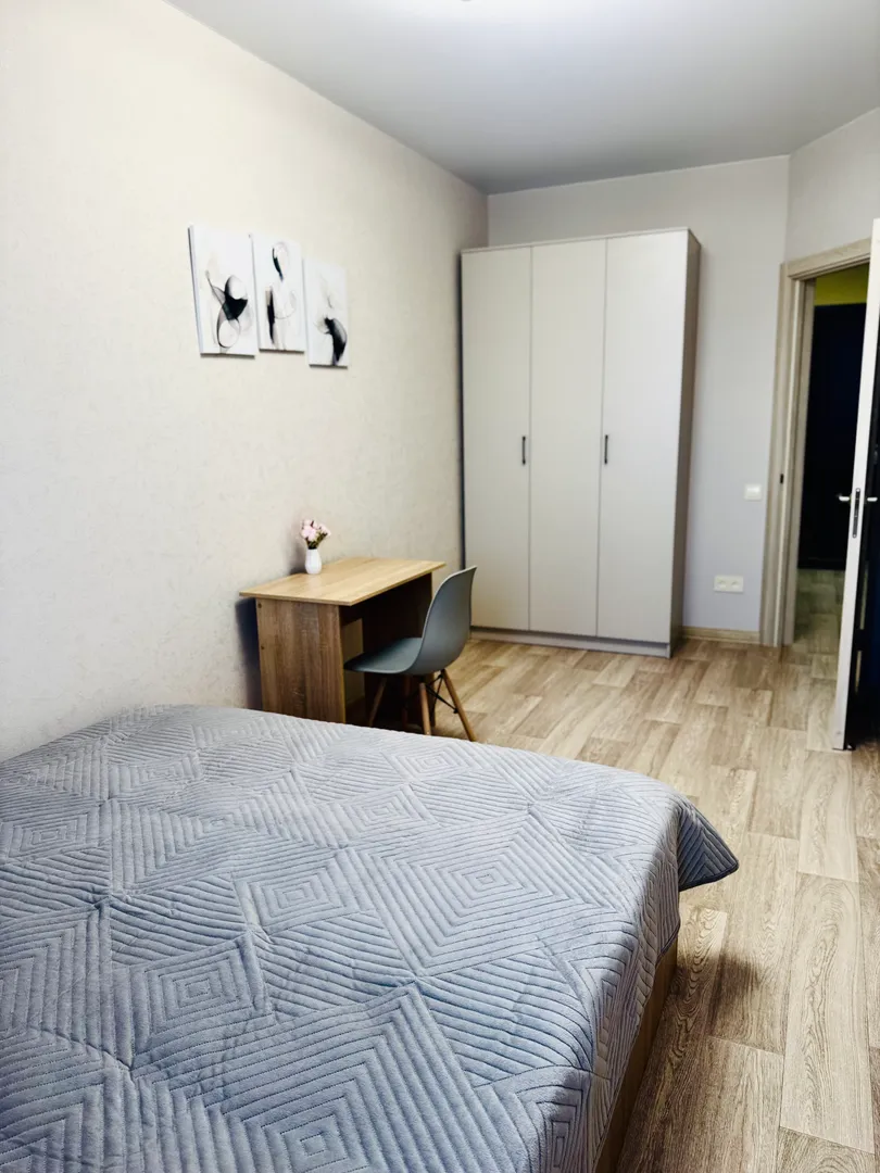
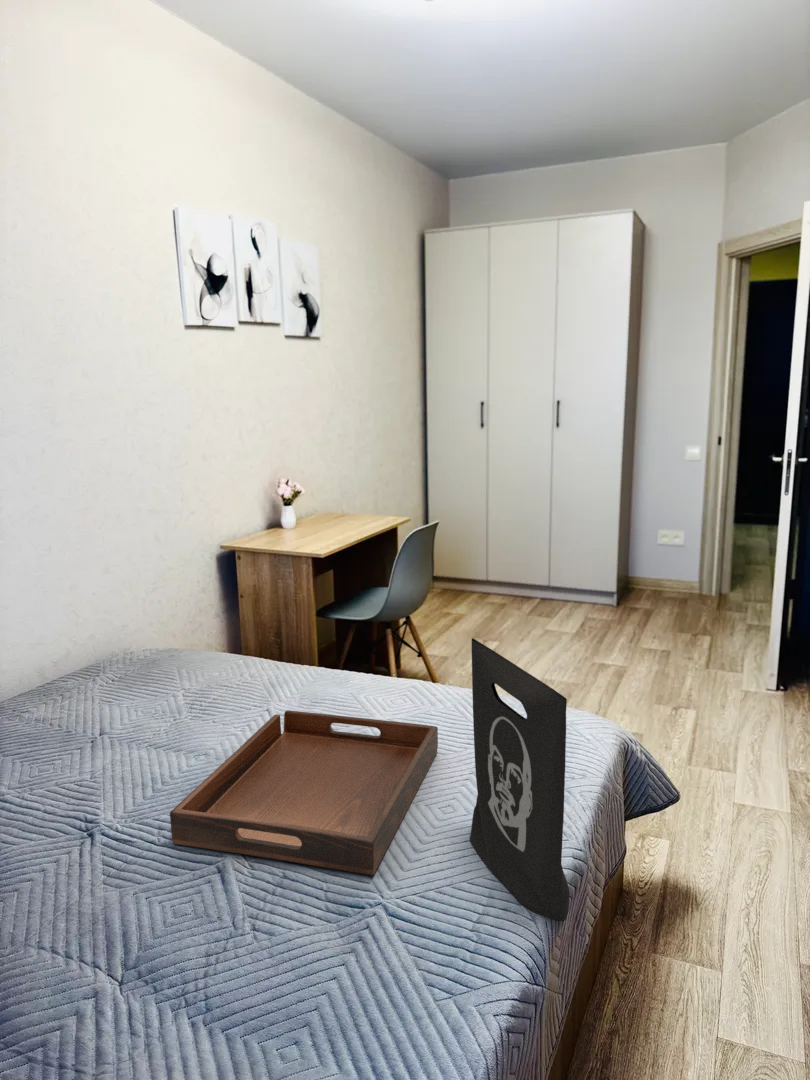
+ tote bag (518, 771)
+ serving tray (319, 778)
